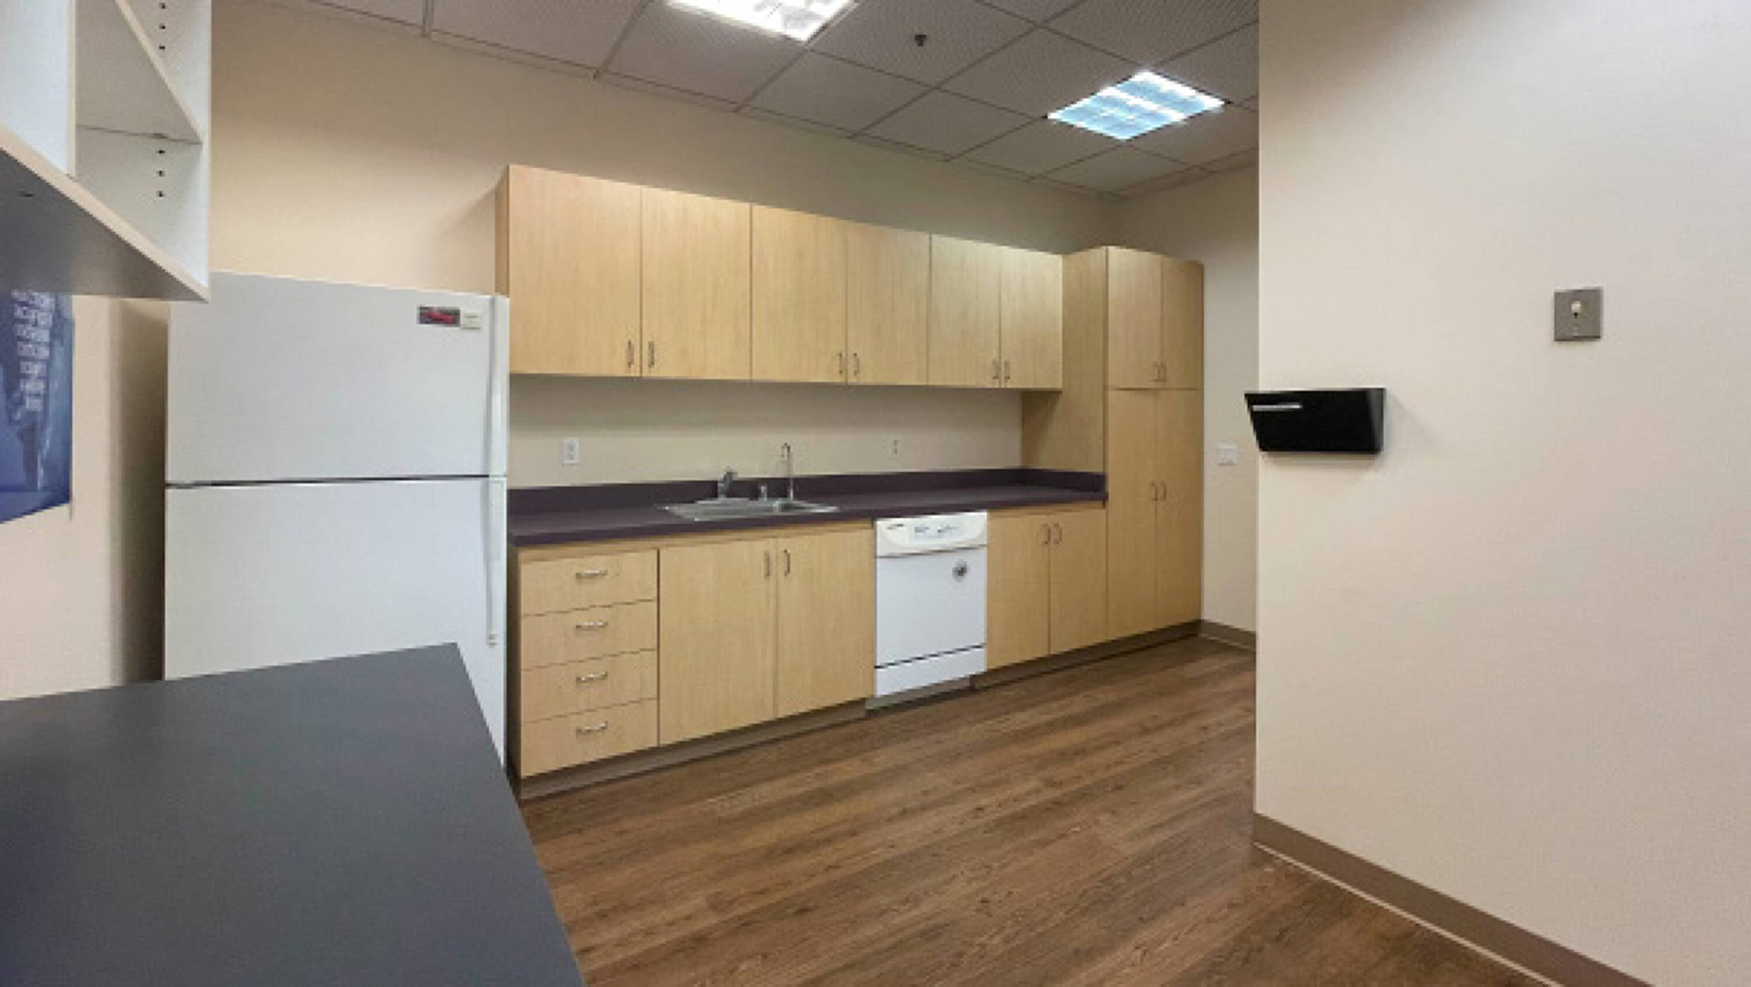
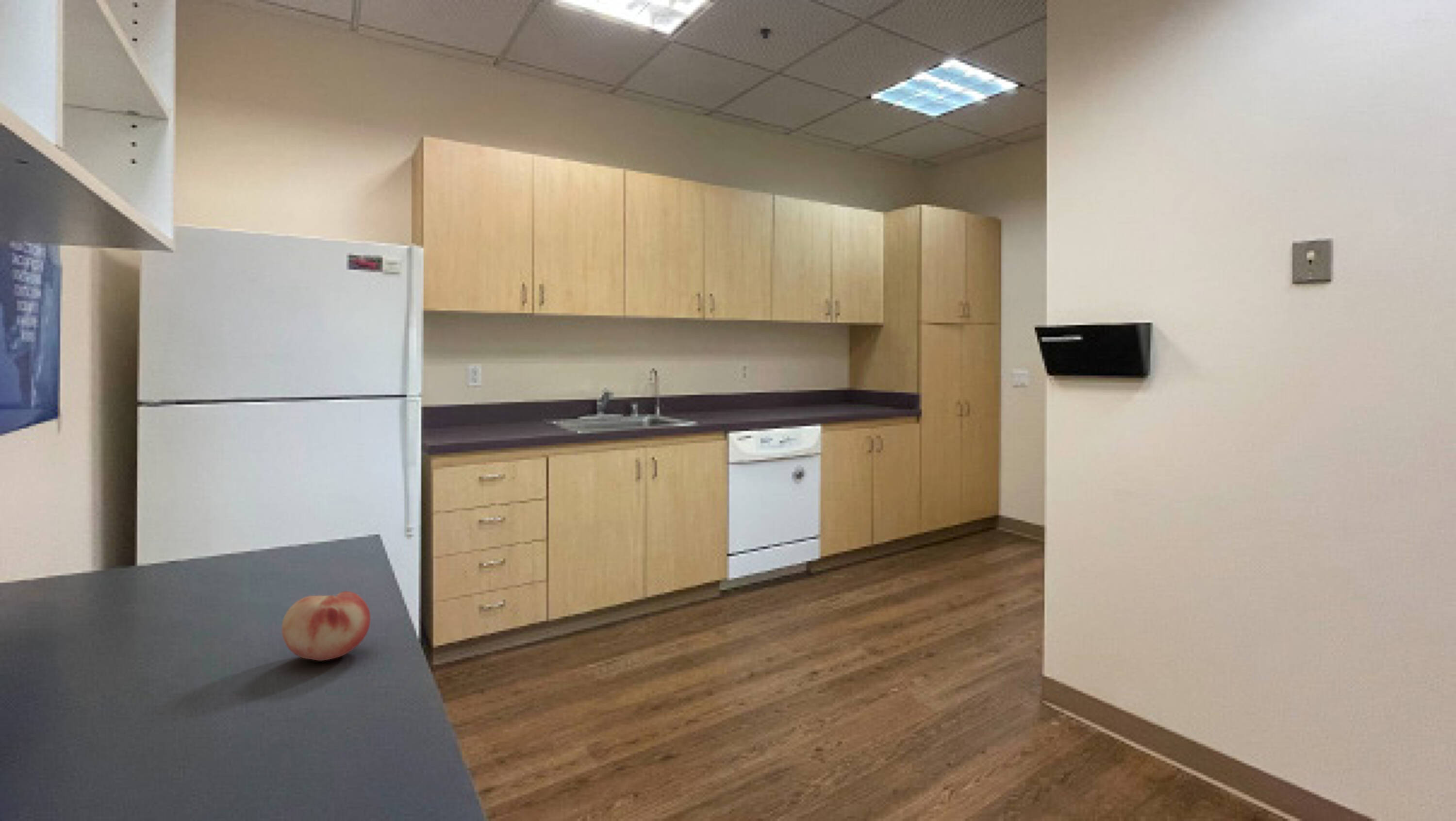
+ fruit (327, 625)
